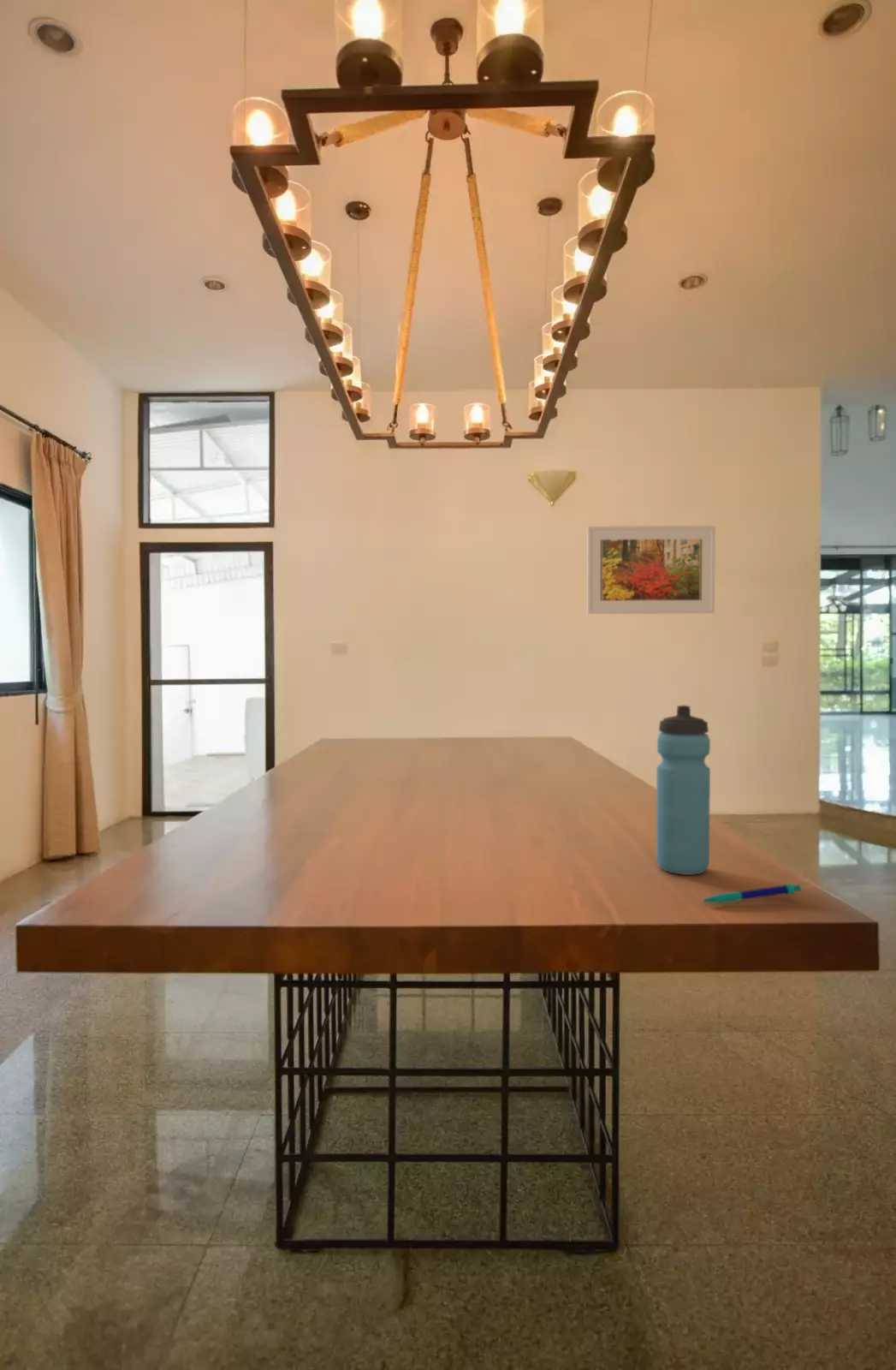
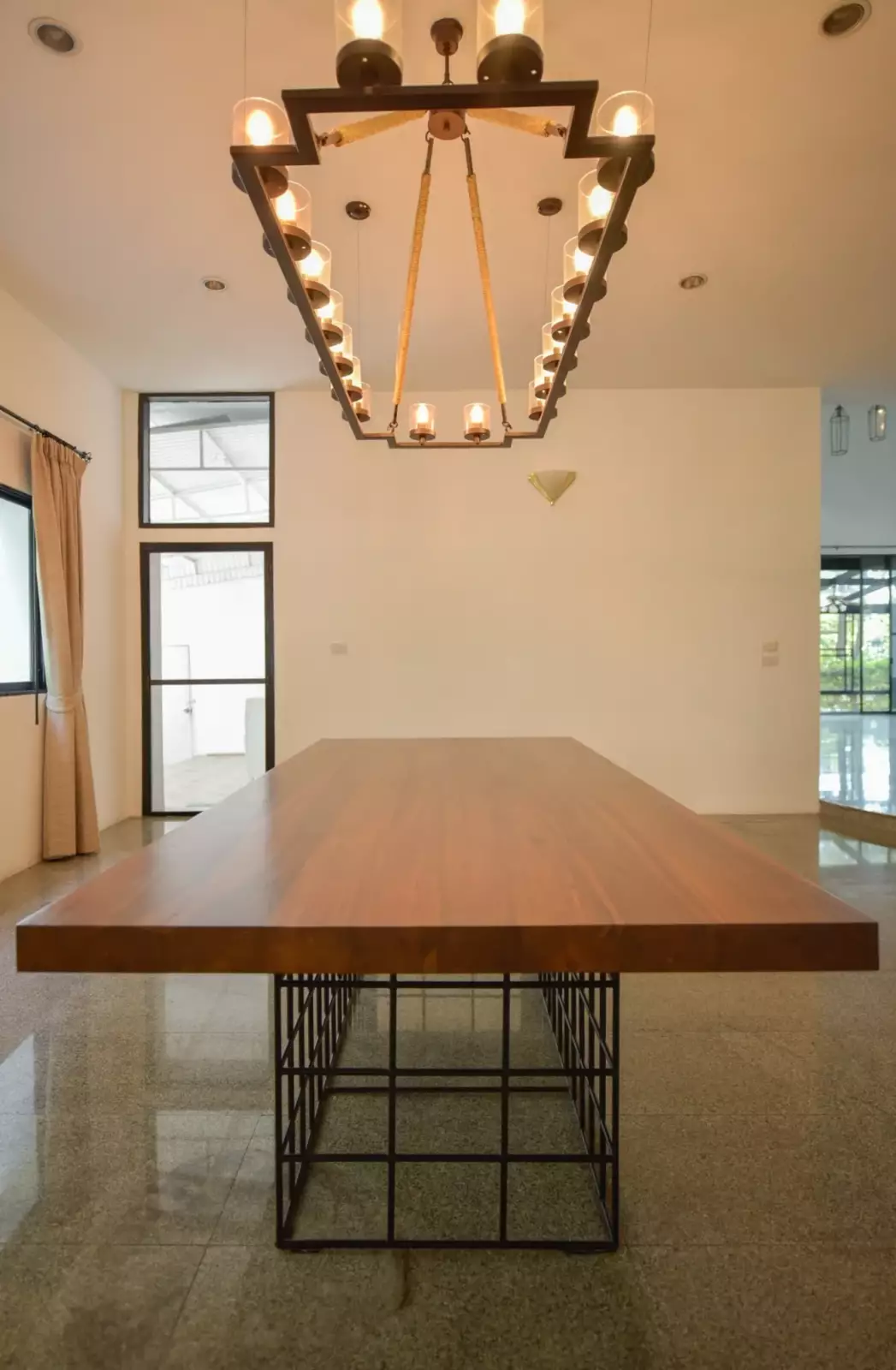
- water bottle (683, 787)
- pen (750, 893)
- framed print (650, 569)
